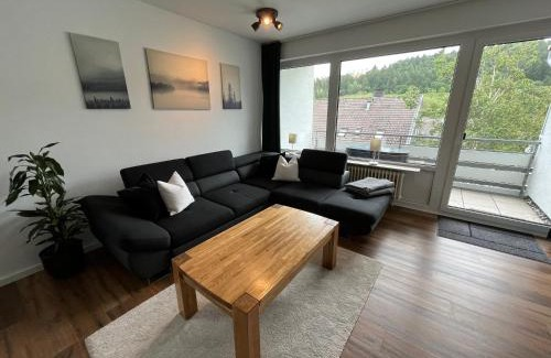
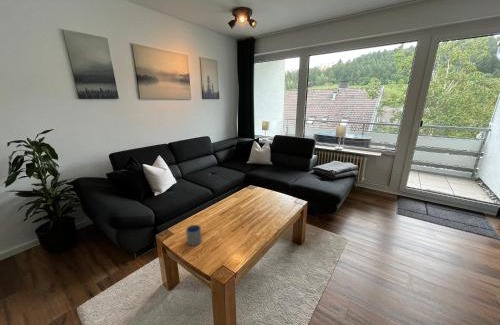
+ cup (193, 234)
